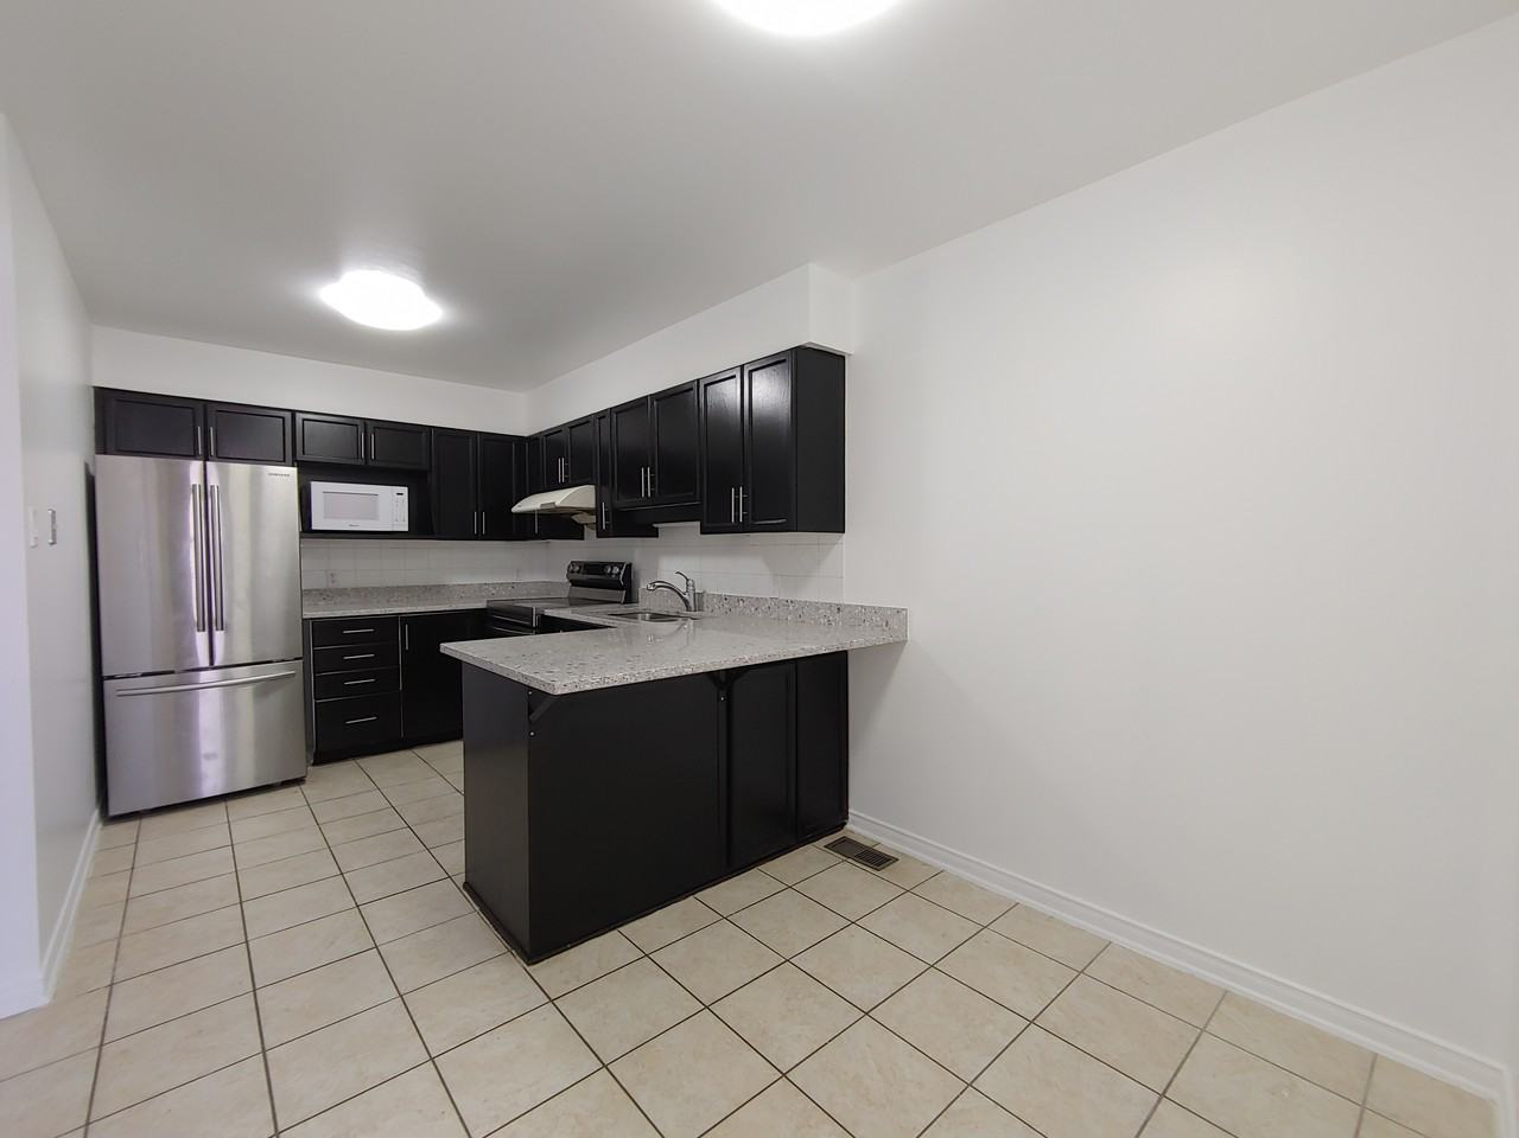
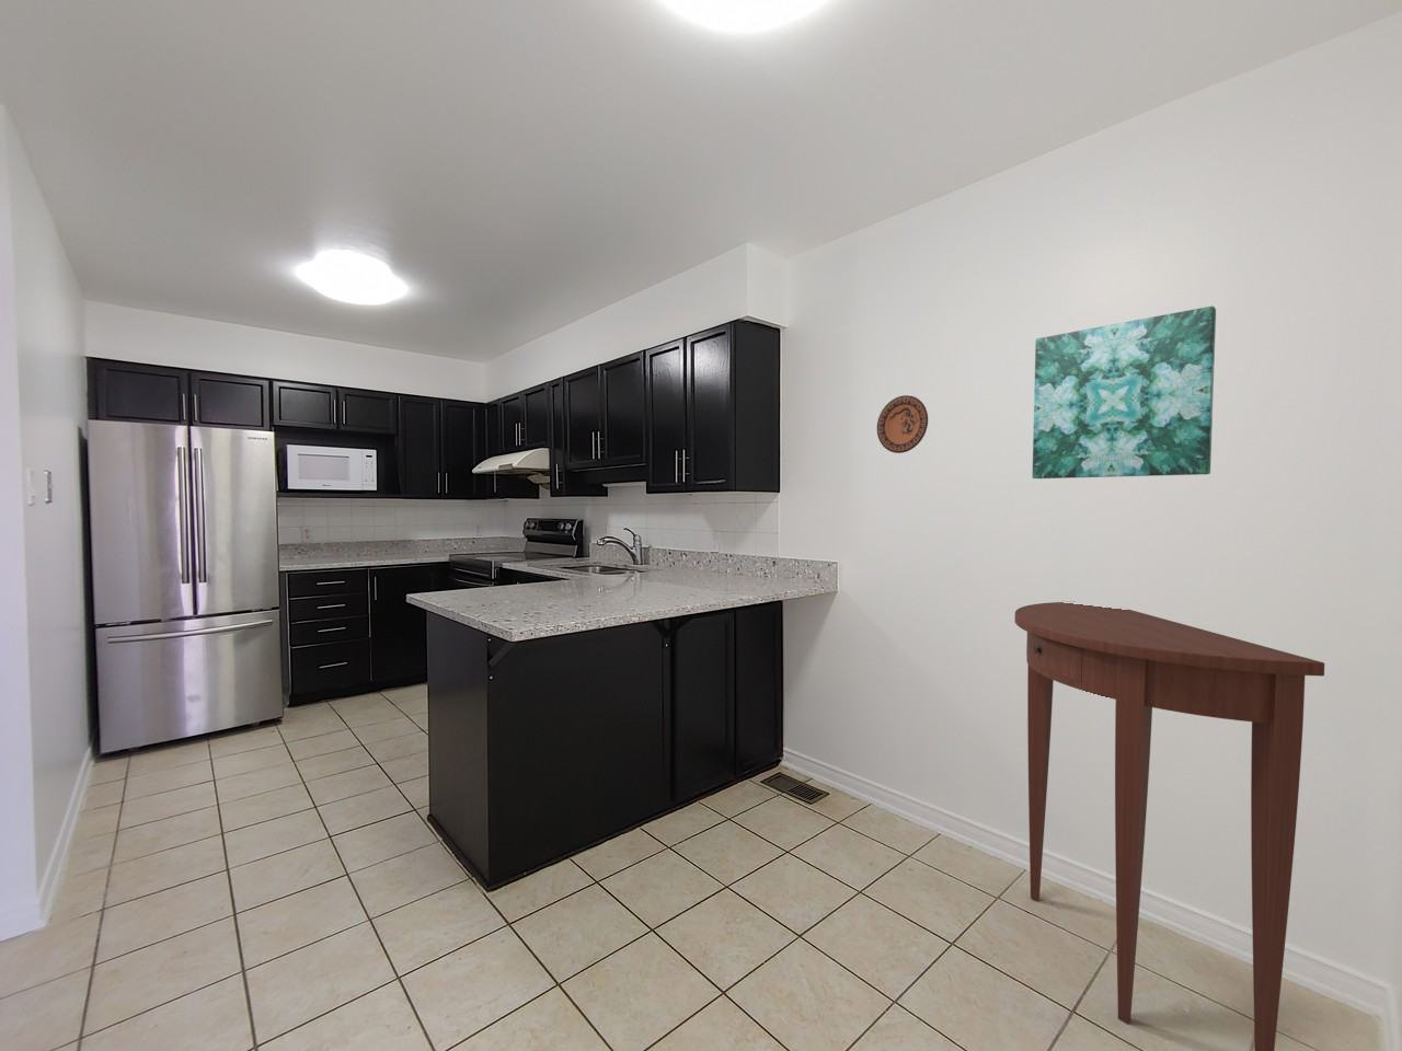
+ wall art (1115, 401)
+ decorative plate (902, 424)
+ console table (1146, 790)
